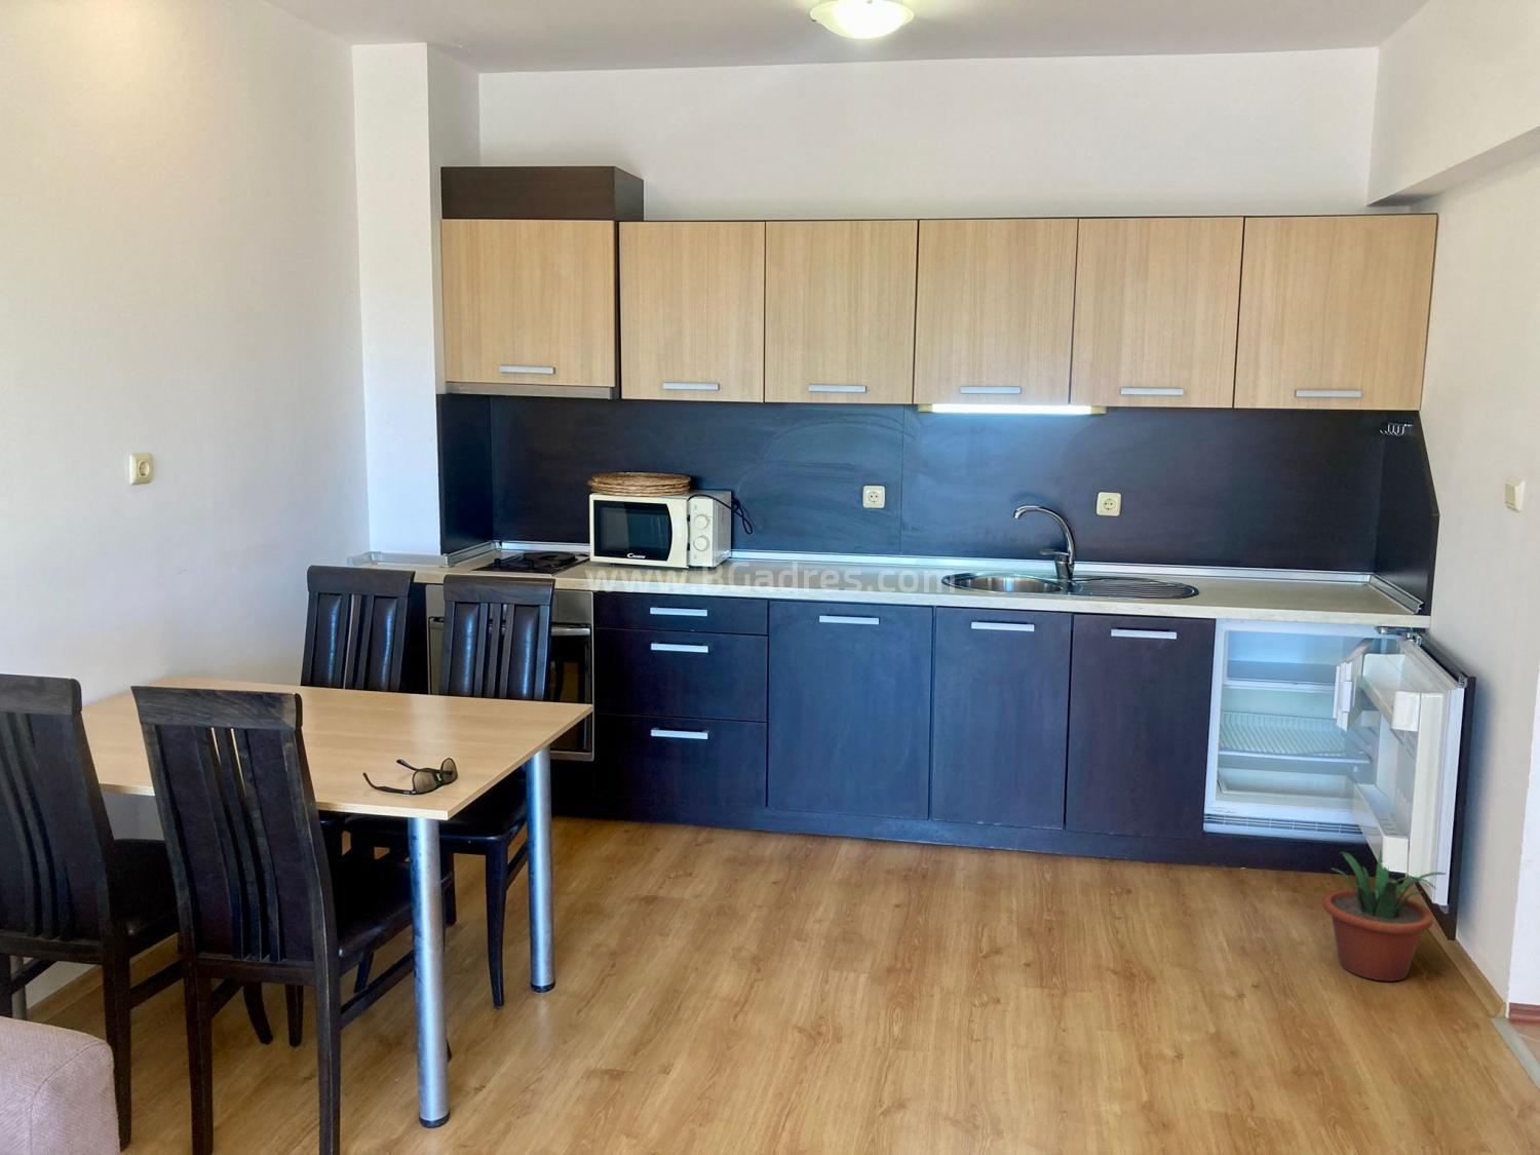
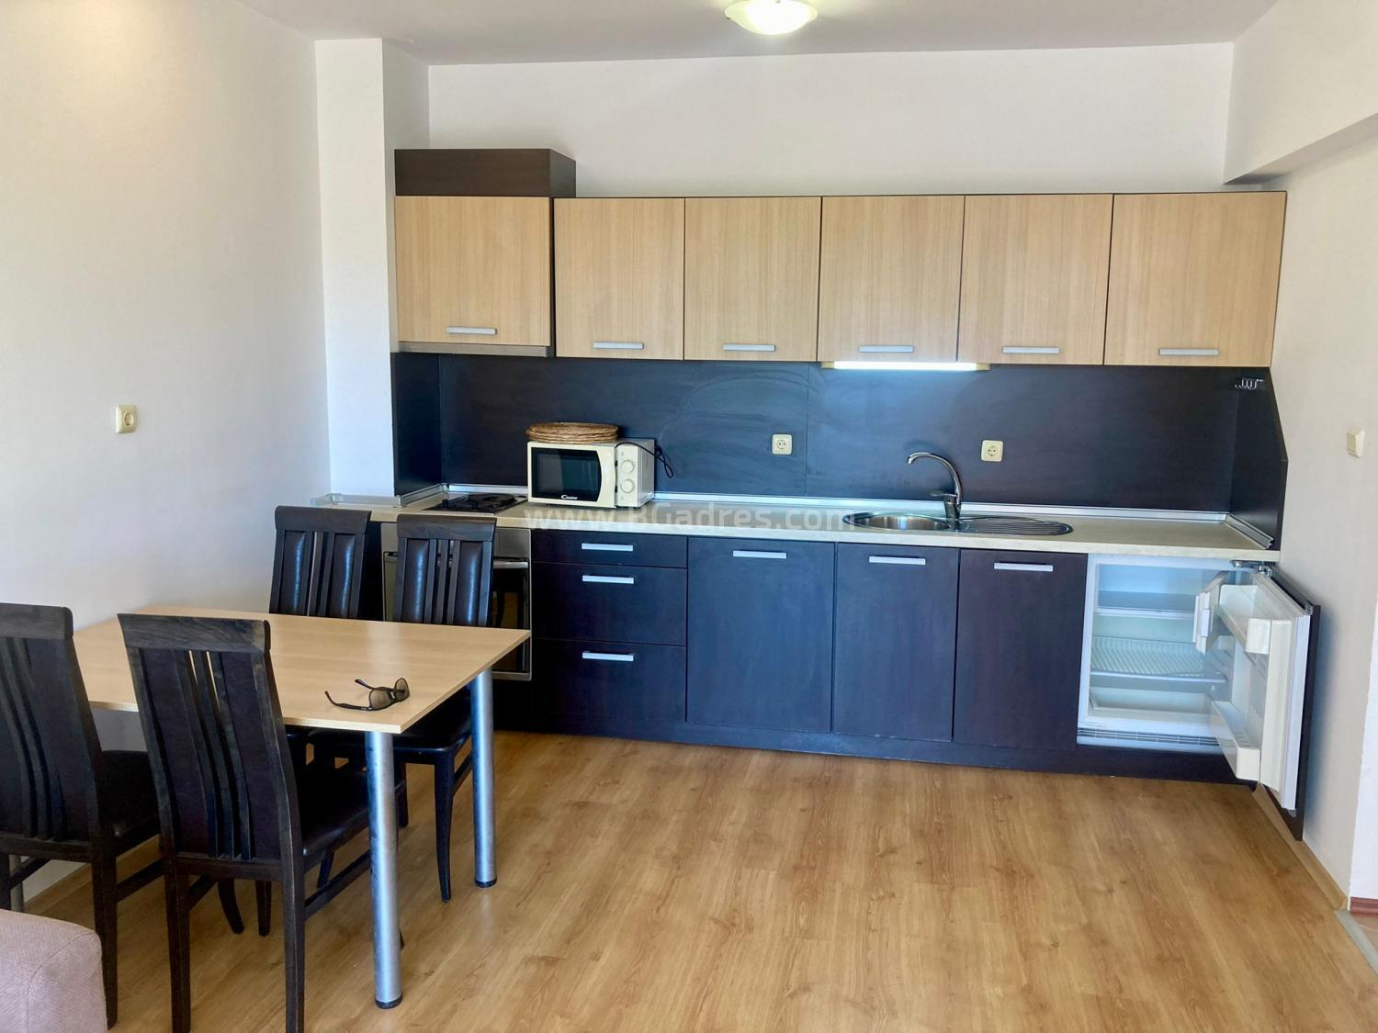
- potted plant (1386, 914)
